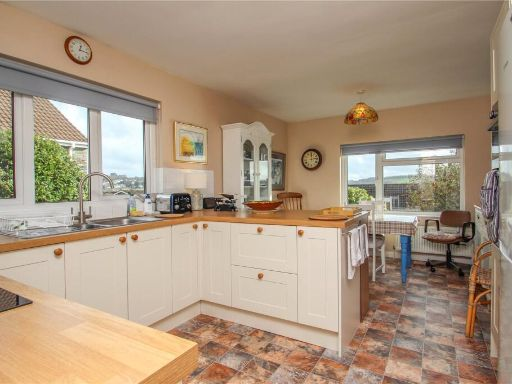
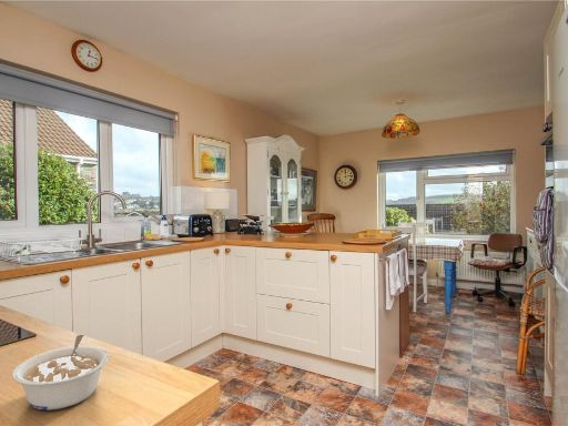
+ legume (62, 374)
